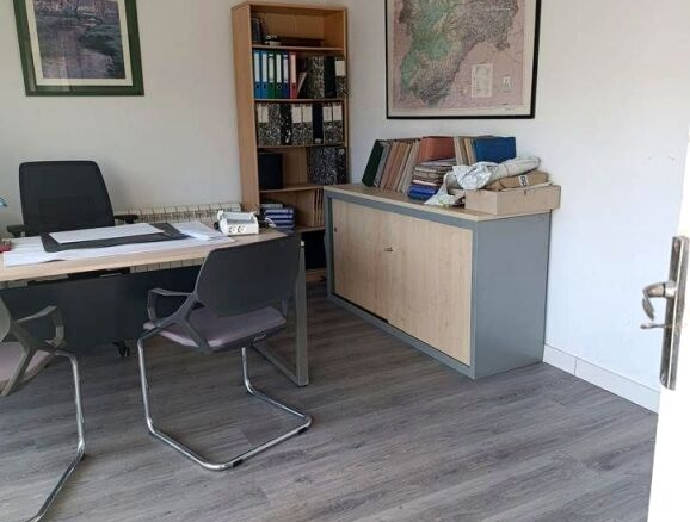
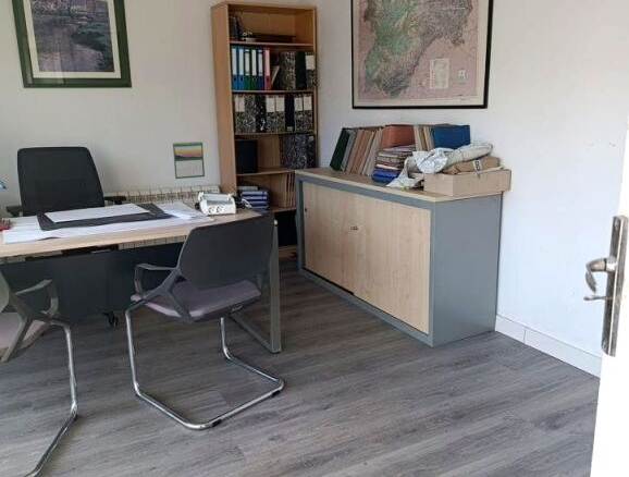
+ calendar (188, 159)
